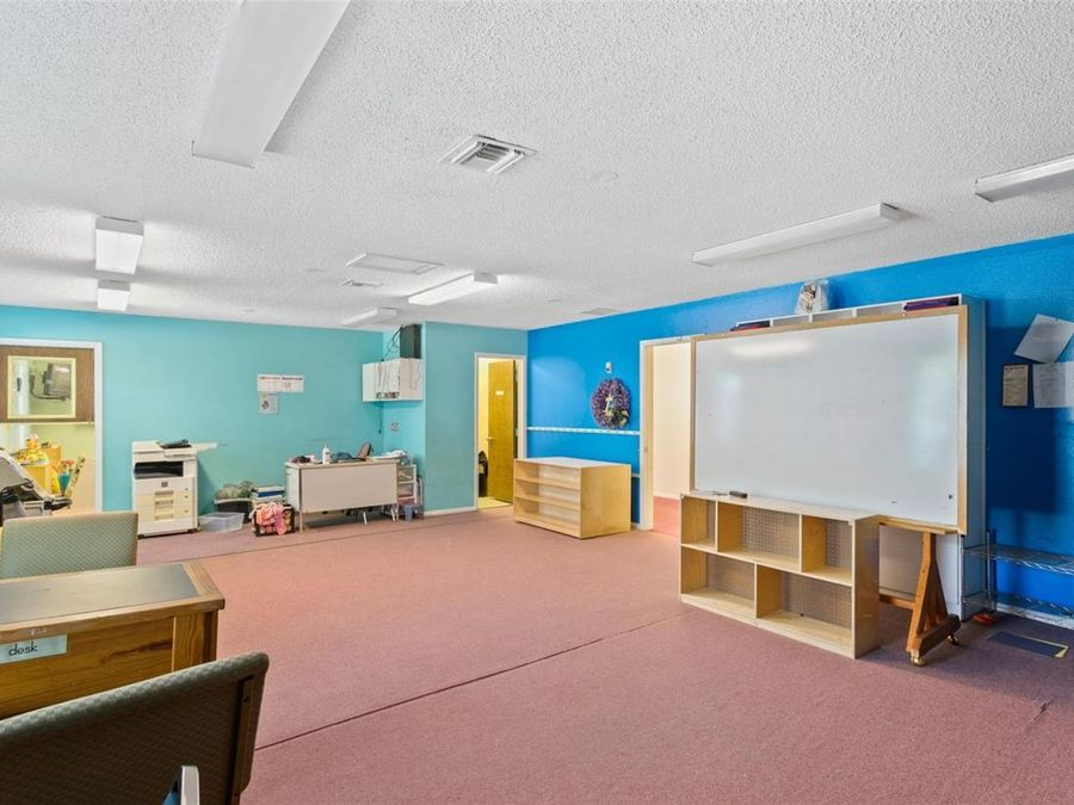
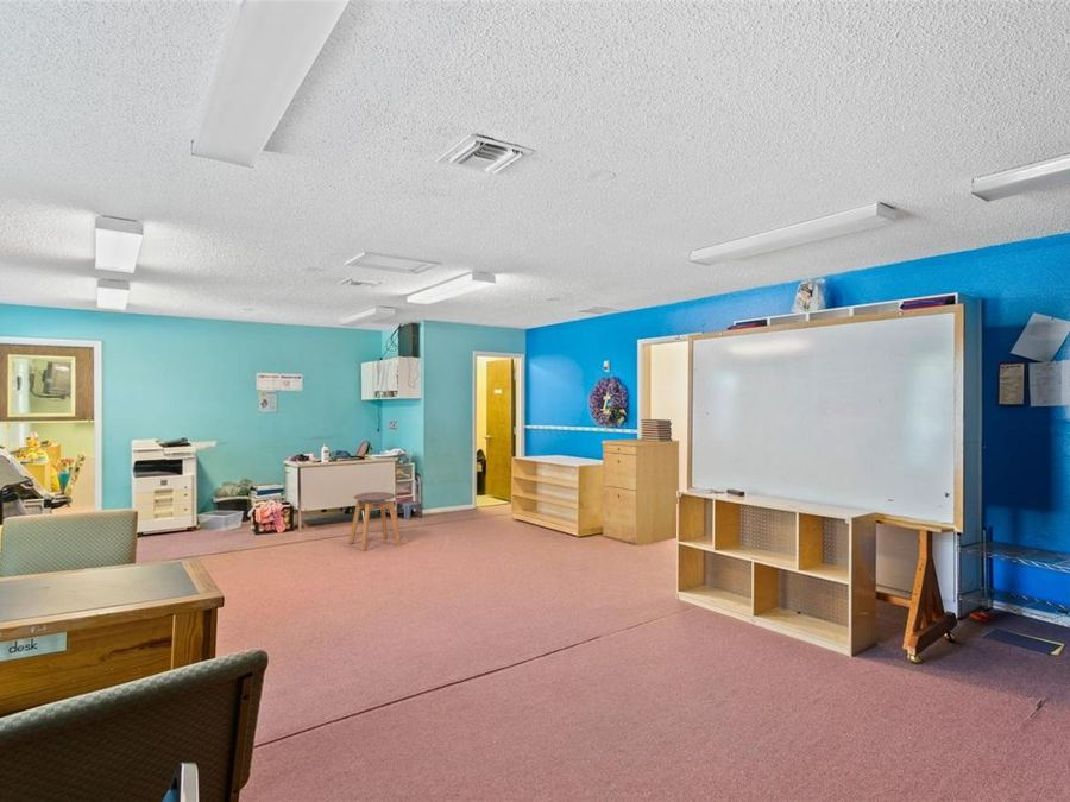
+ filing cabinet (640, 488)
+ book stack (655, 430)
+ stool (369, 517)
